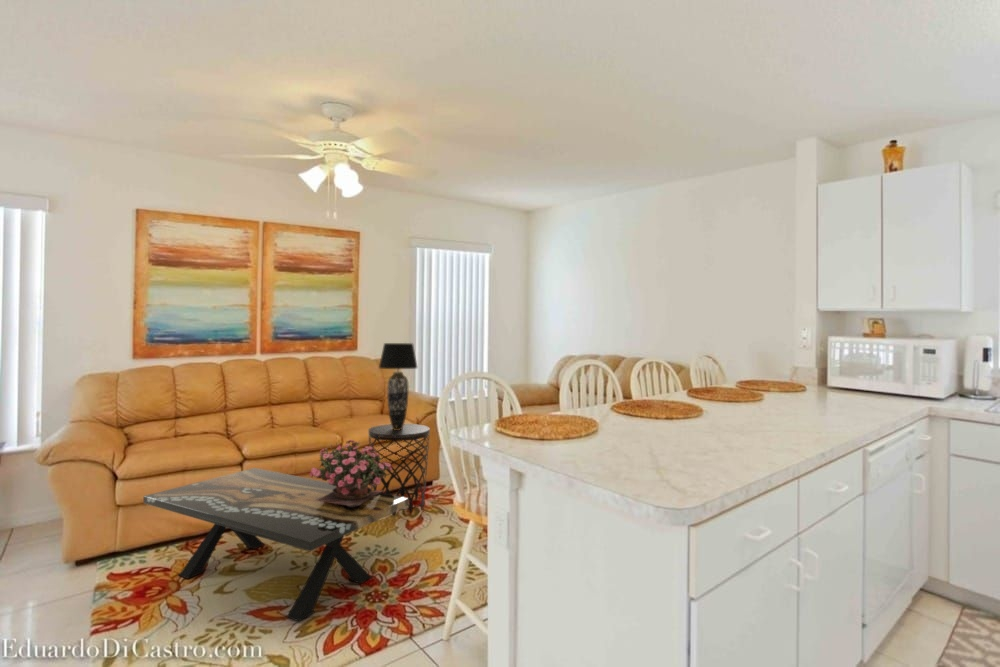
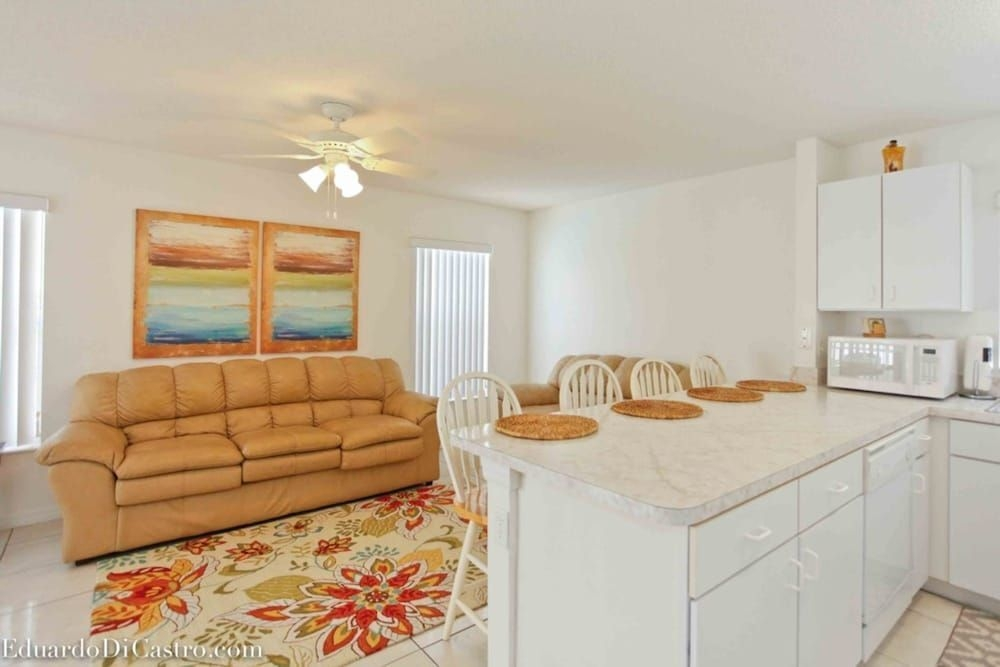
- potted flower (350, 470)
- table lamp (398, 385)
- coffee table (276, 536)
- side table (398, 467)
